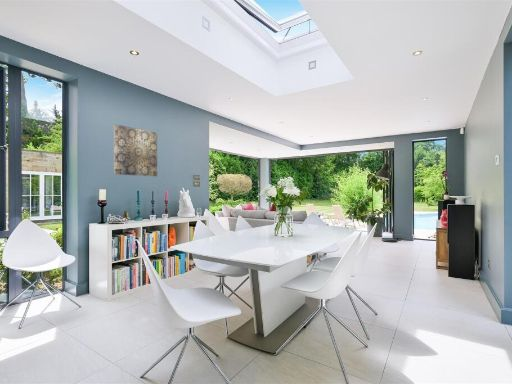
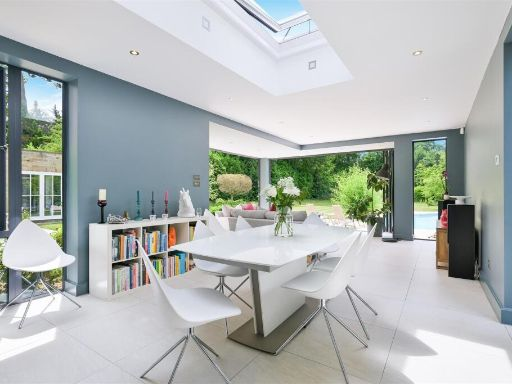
- wall art (137, 152)
